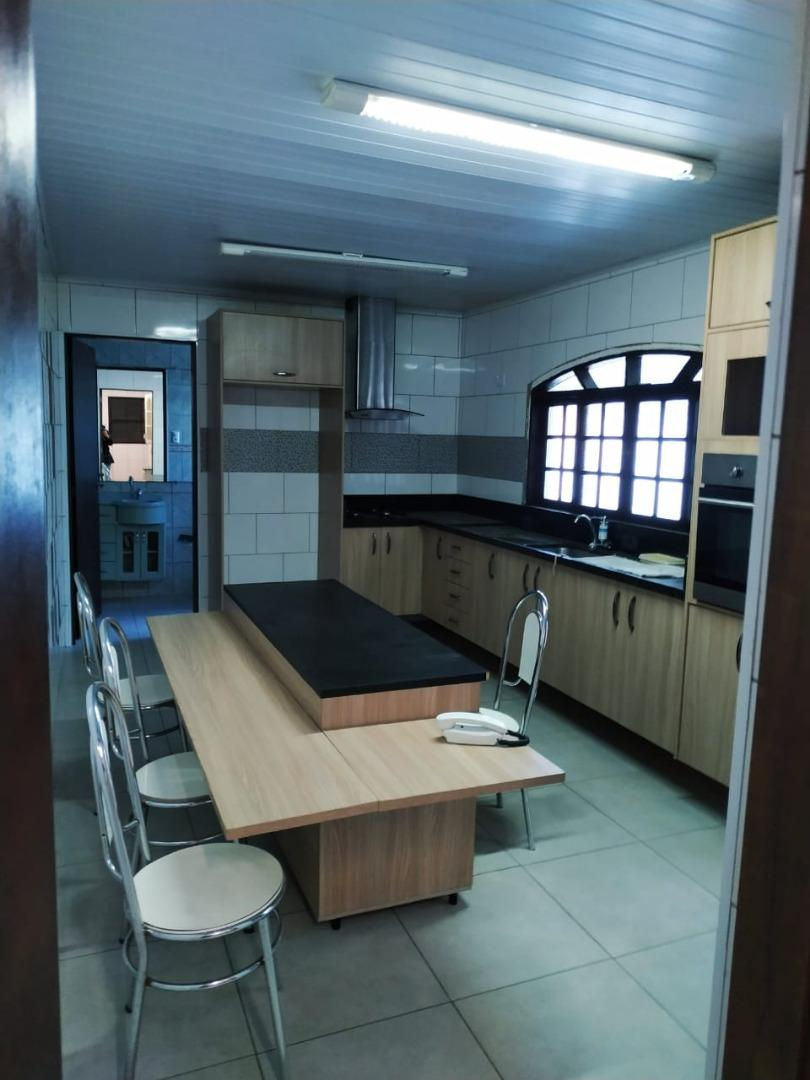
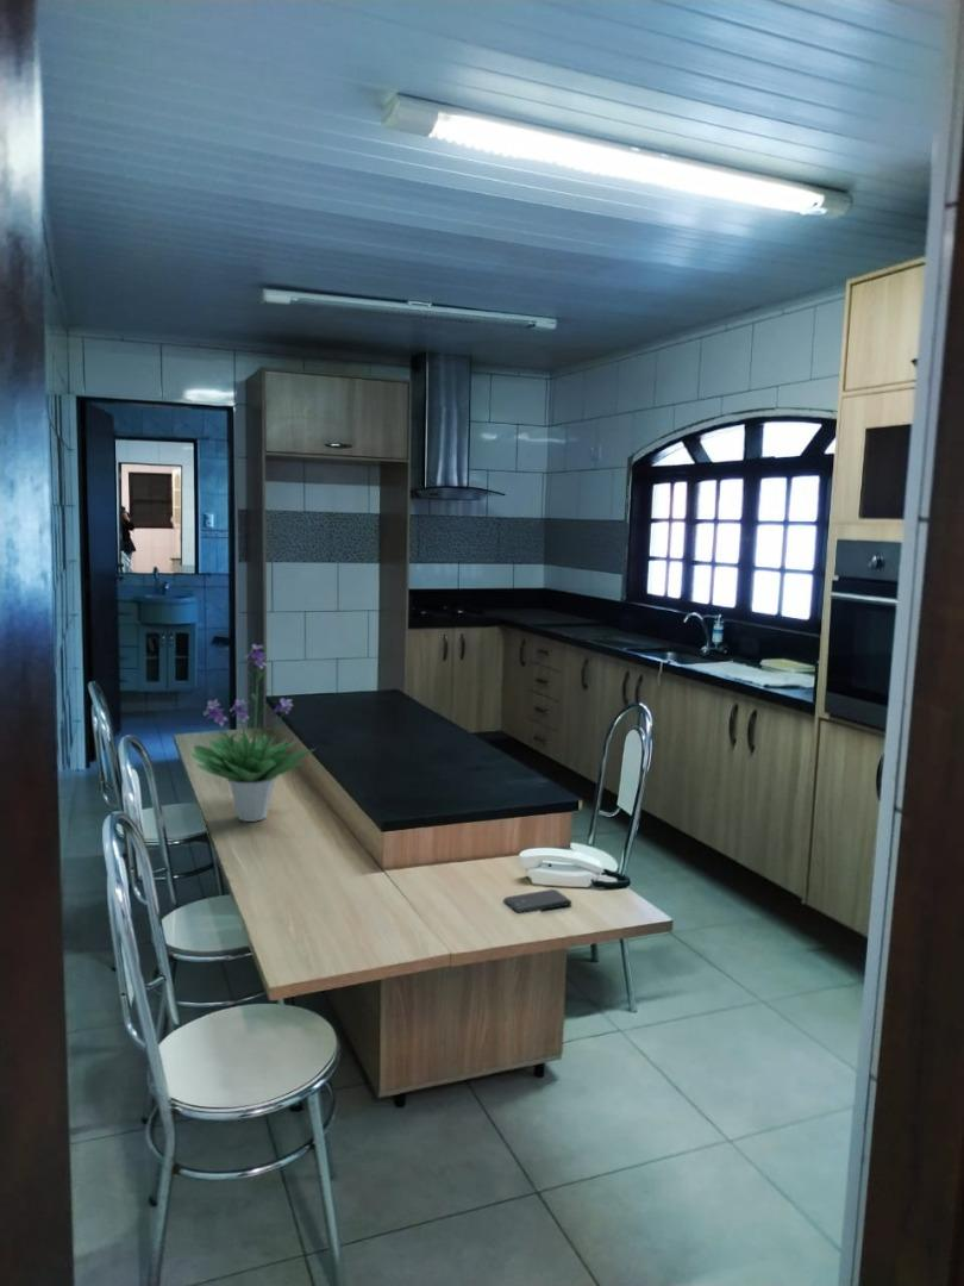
+ smartphone (537, 900)
+ potted plant (251, 735)
